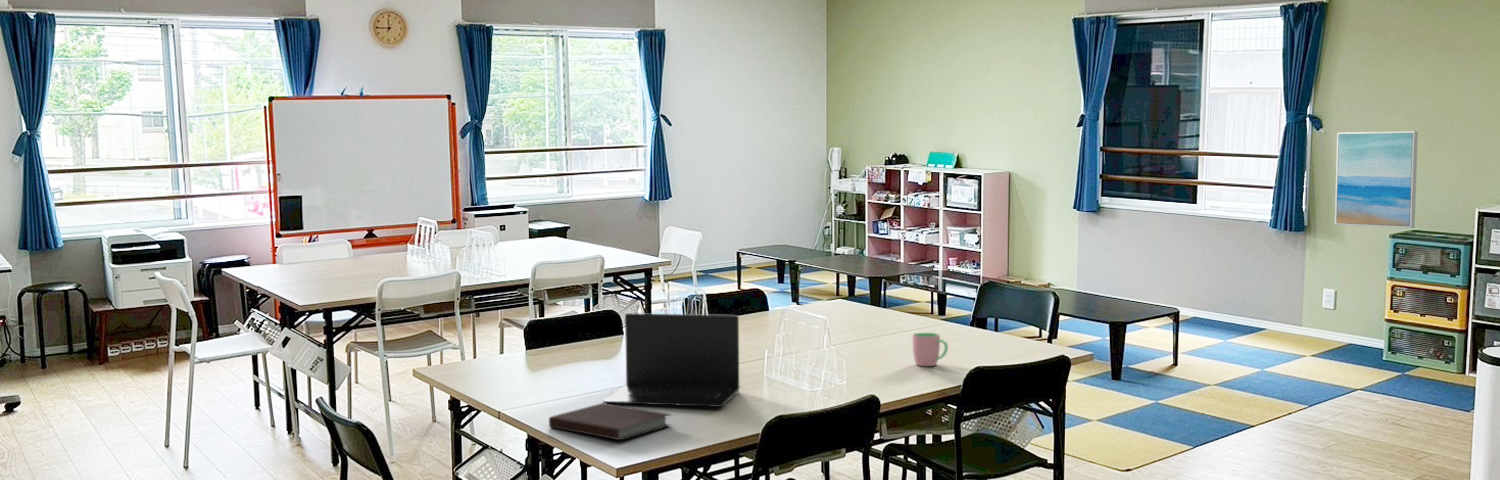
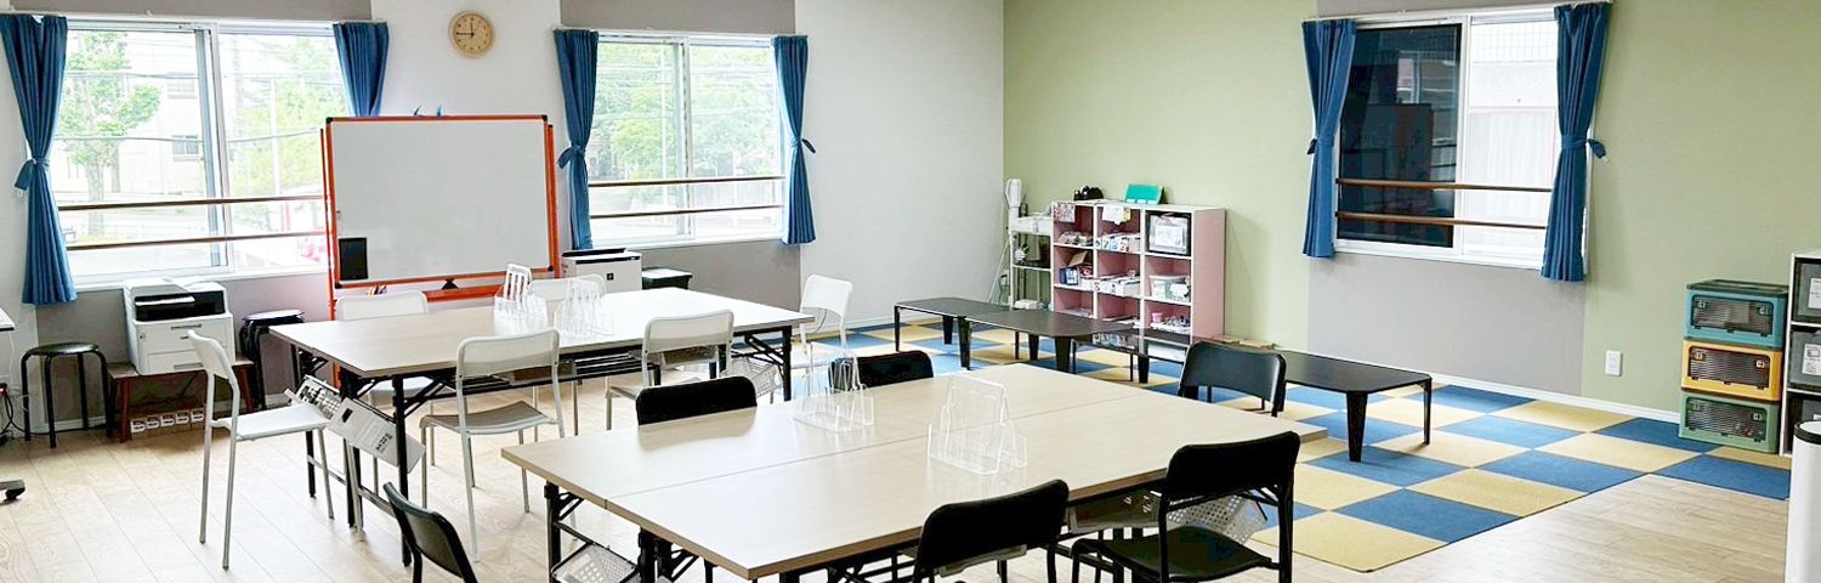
- wall art (1375, 179)
- notebook (610, 421)
- cup (930, 350)
- laptop (671, 358)
